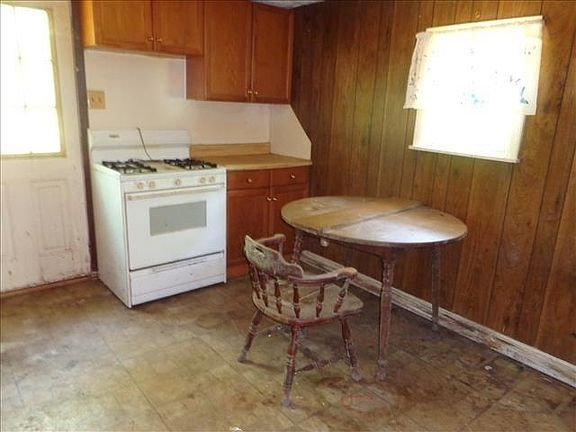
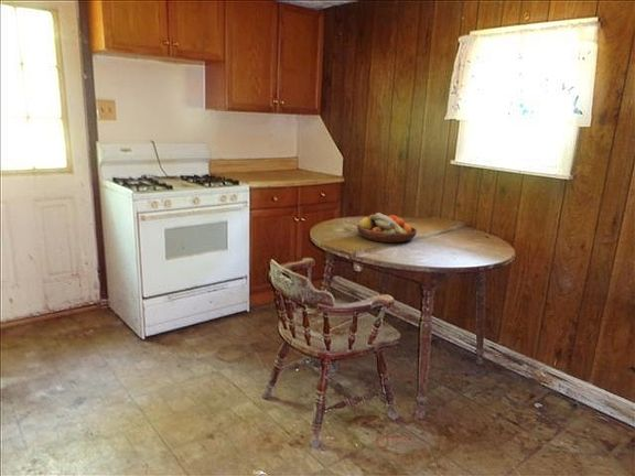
+ fruit bowl (387, 225)
